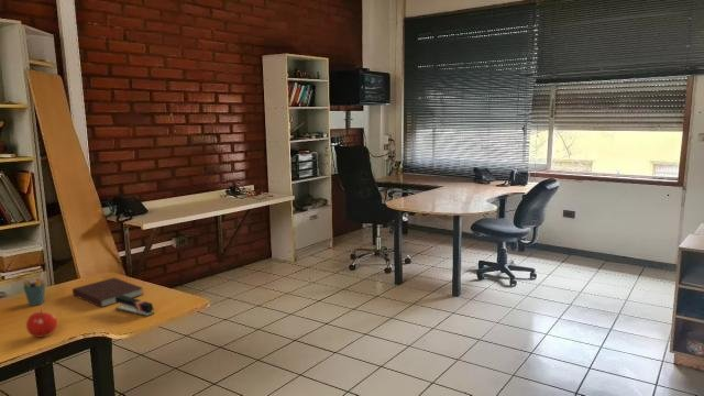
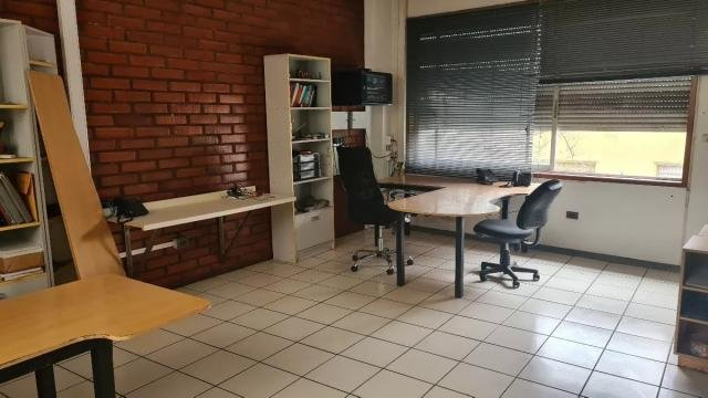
- pen holder (34, 288)
- fruit (42, 322)
- stapler (133, 305)
- notebook (108, 292)
